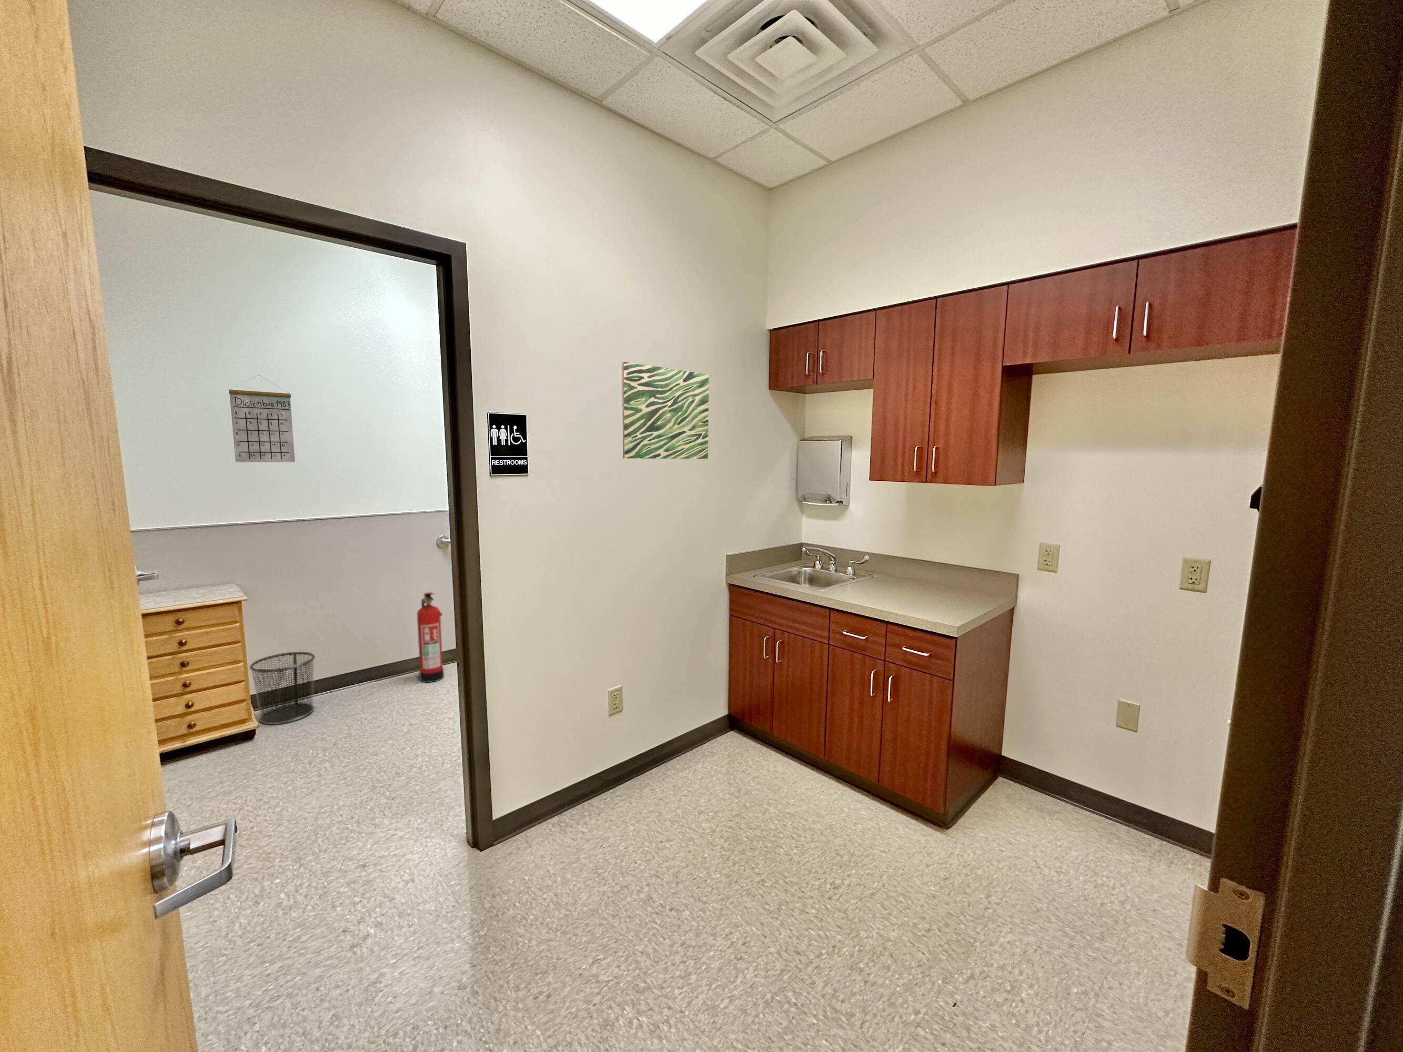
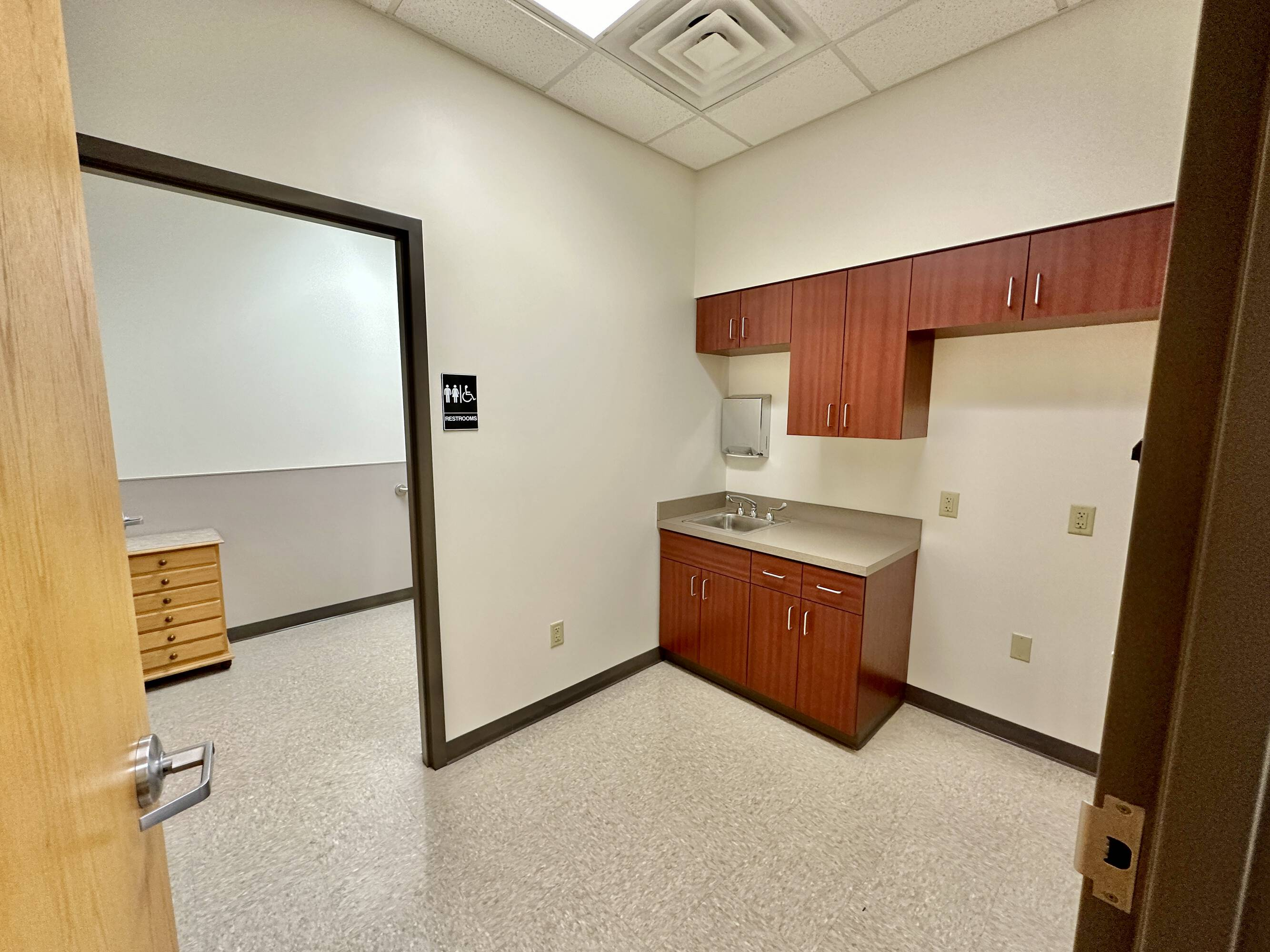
- calendar (263, 419)
- waste bin (285, 687)
- wall art (668, 414)
- fire extinguisher (430, 635)
